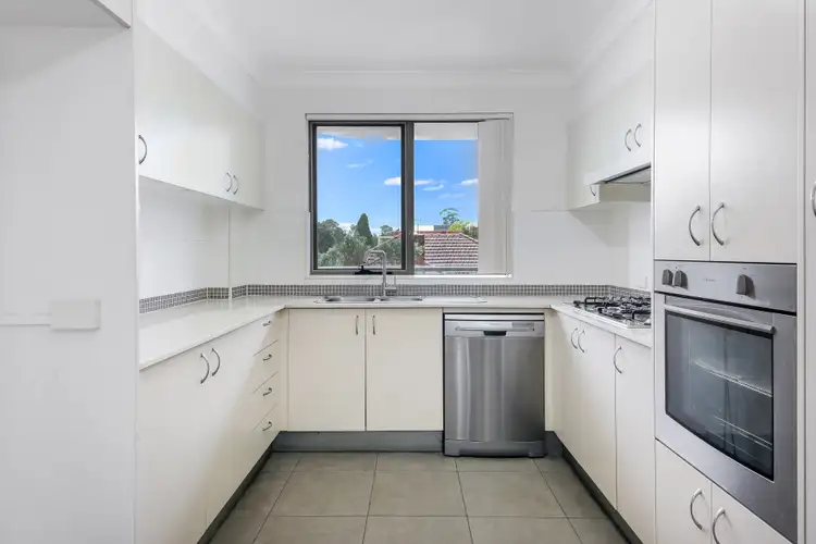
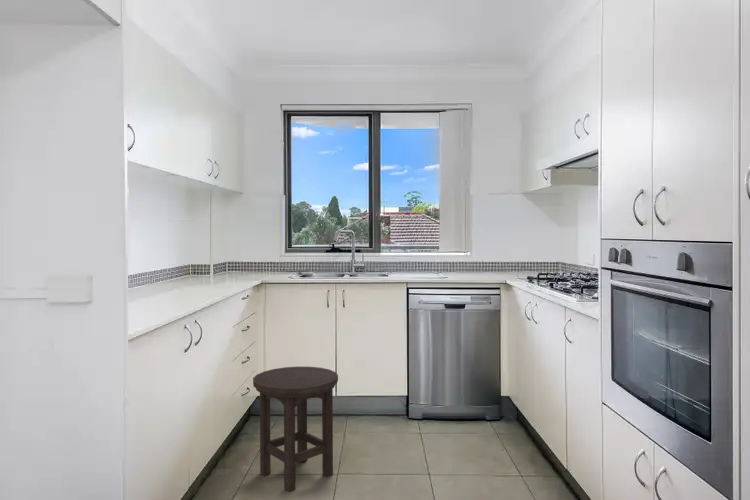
+ stool (297, 425)
